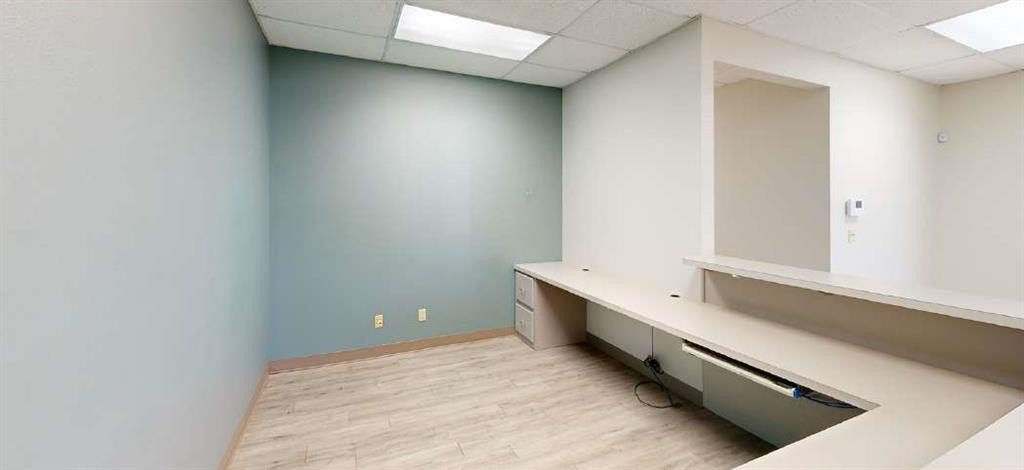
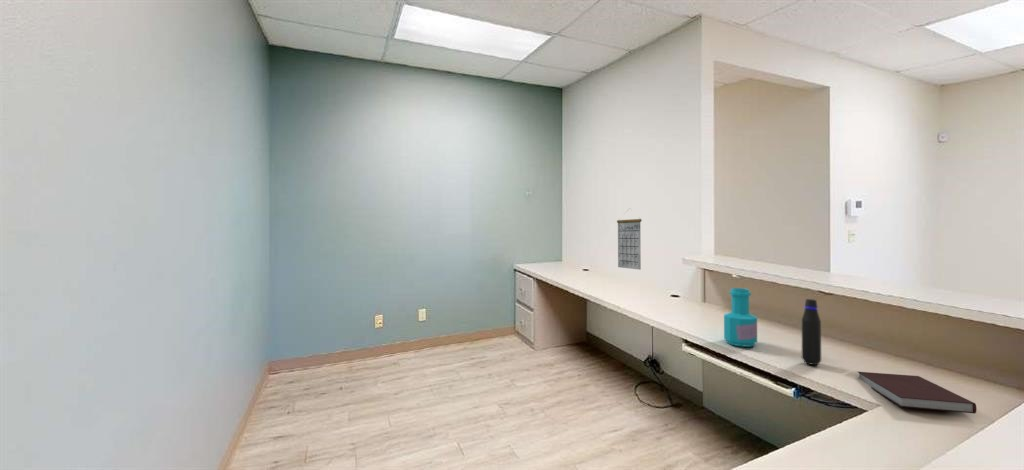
+ notebook (910, 390)
+ water bottle (811, 331)
+ calendar (628, 238)
+ bottle (740, 316)
